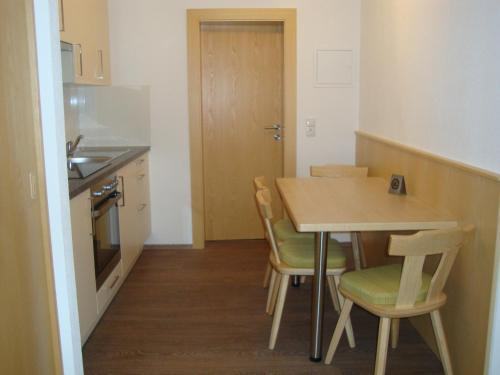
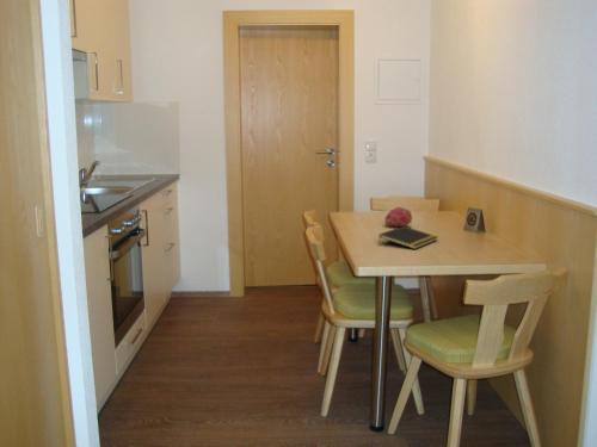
+ fruit (398, 216)
+ notepad (408, 236)
